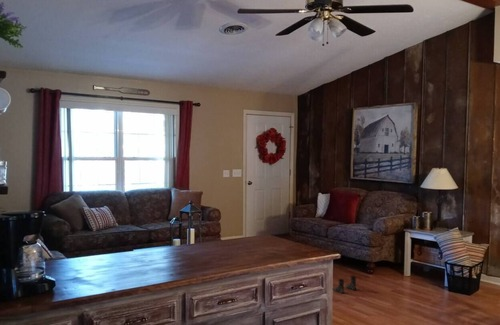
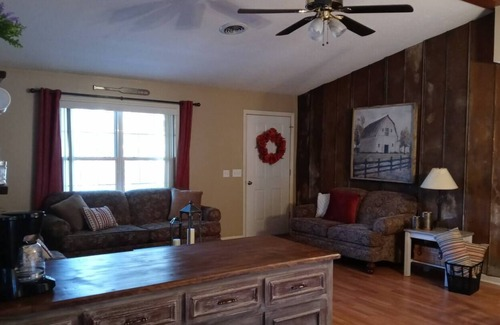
- boots (343, 283)
